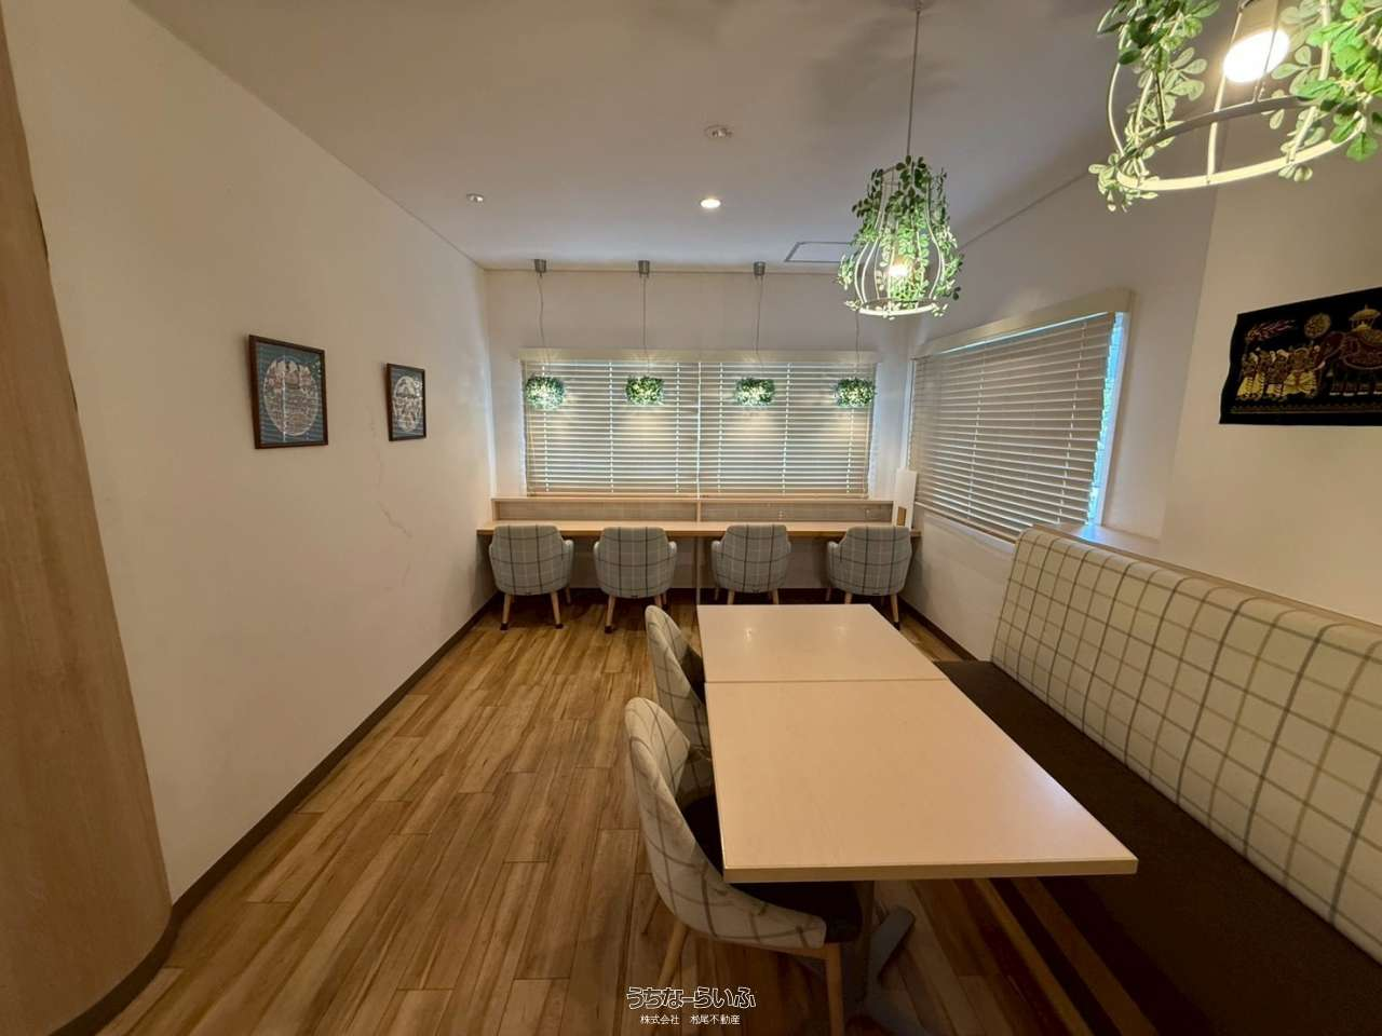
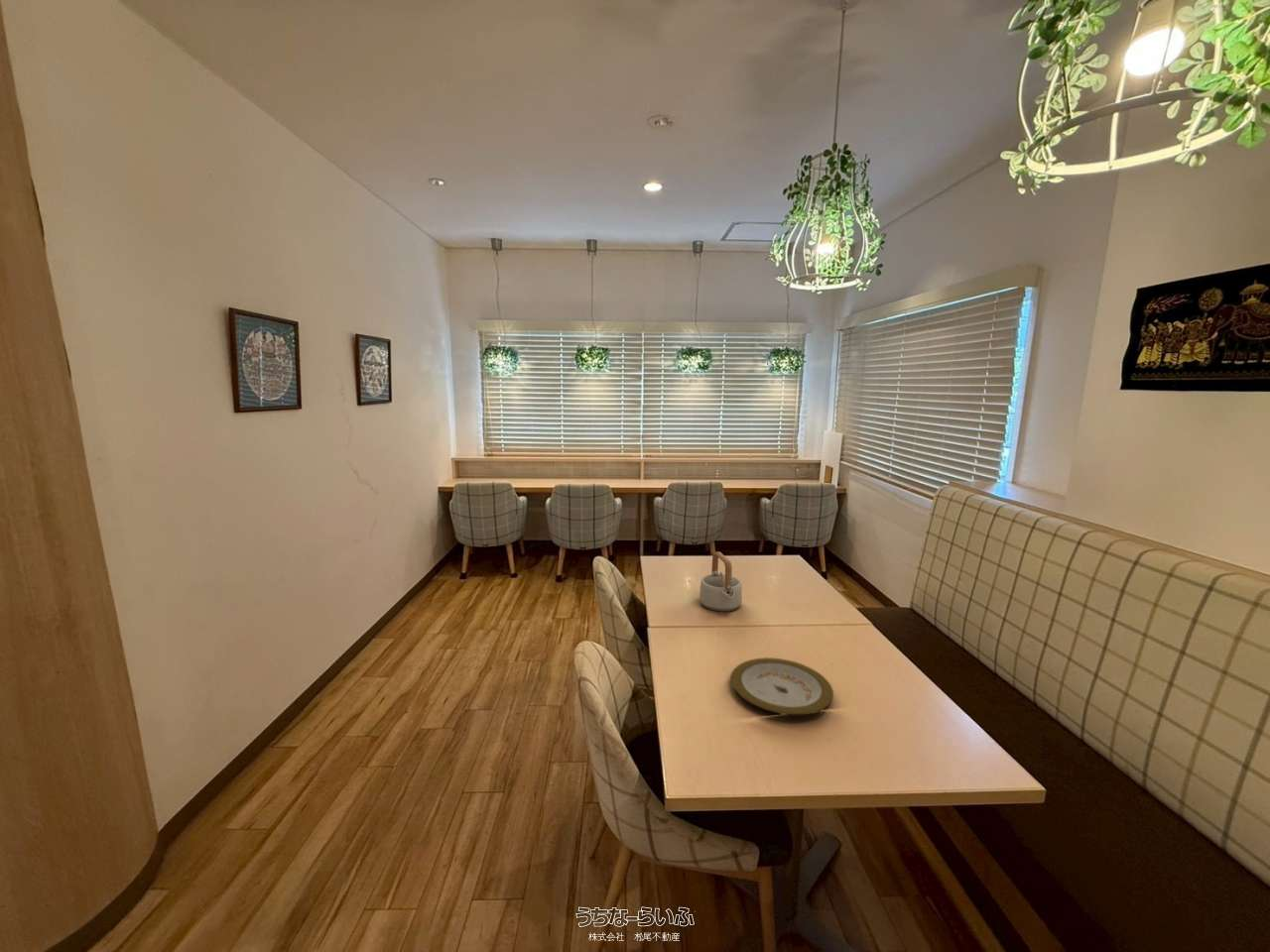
+ teapot (722, 581)
+ plate (780, 686)
